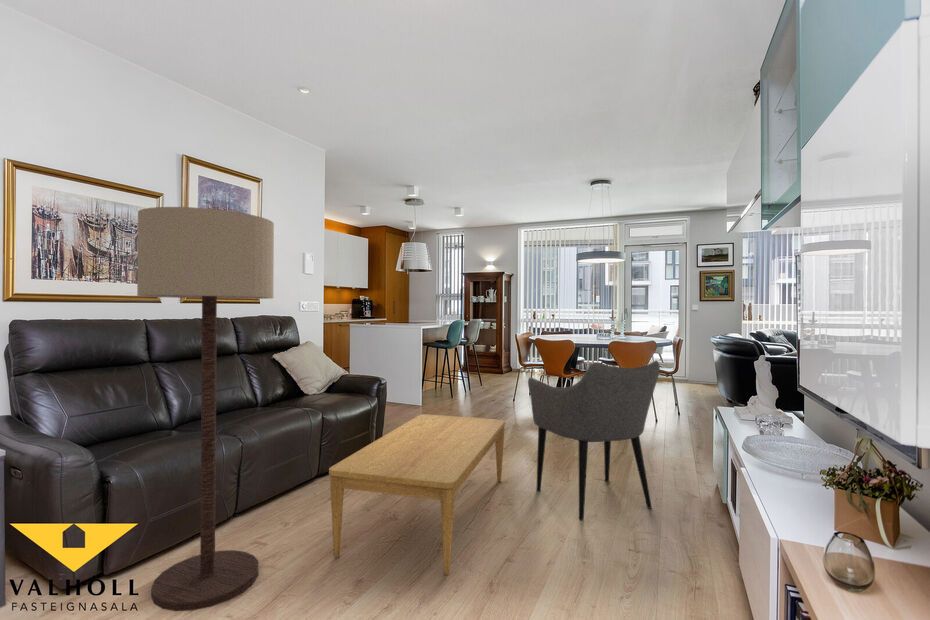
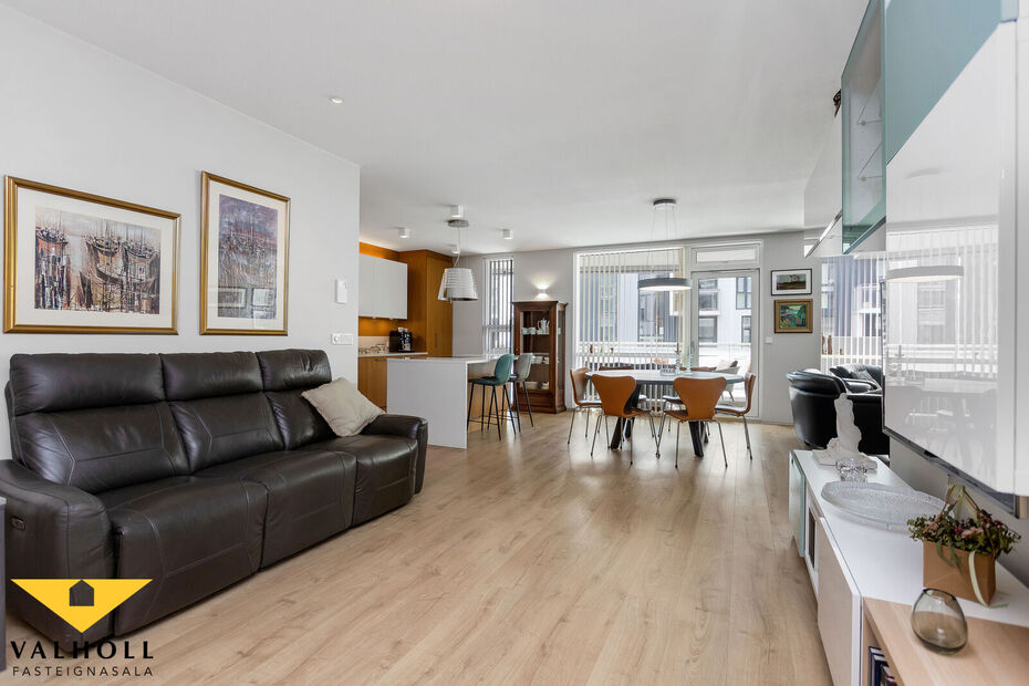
- armchair (592, 426)
- floor lamp (208, 400)
- coffee table (432, 476)
